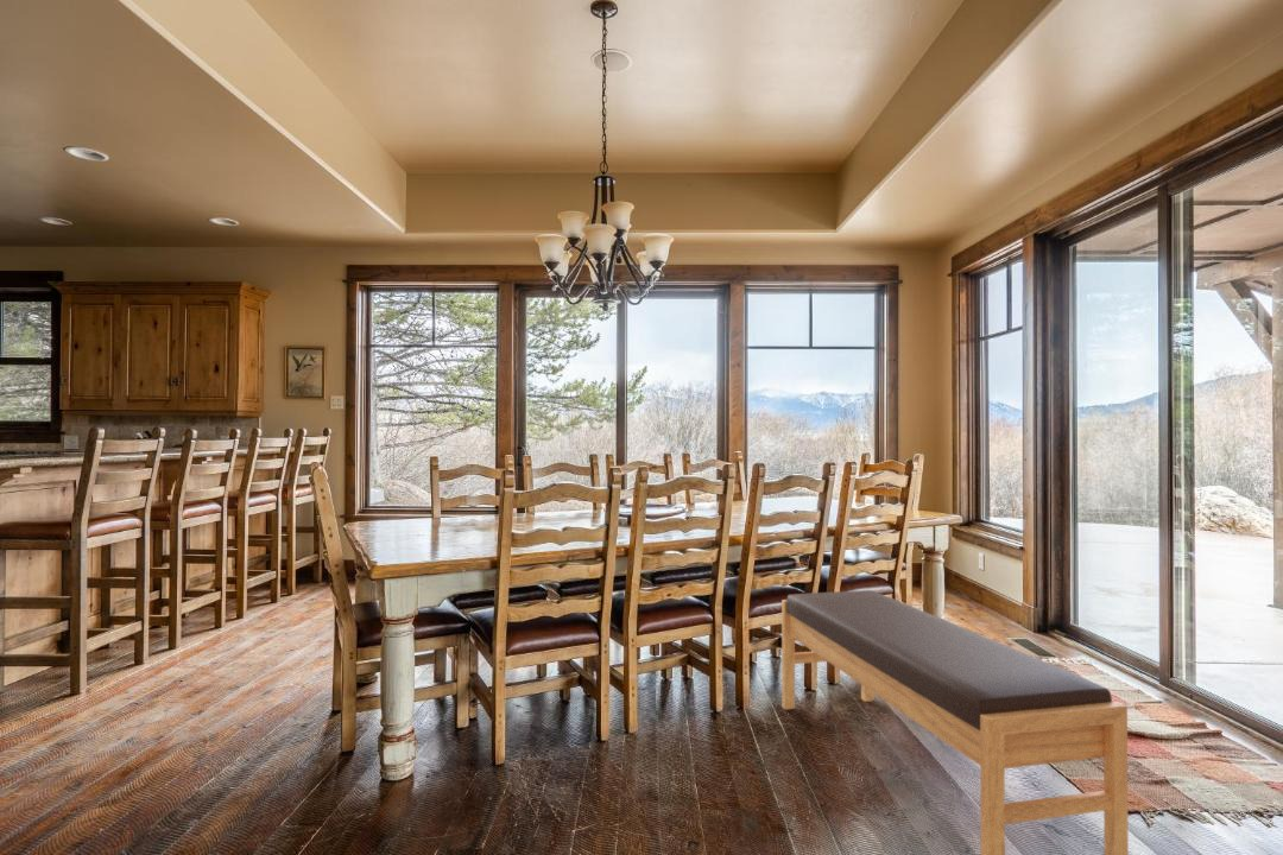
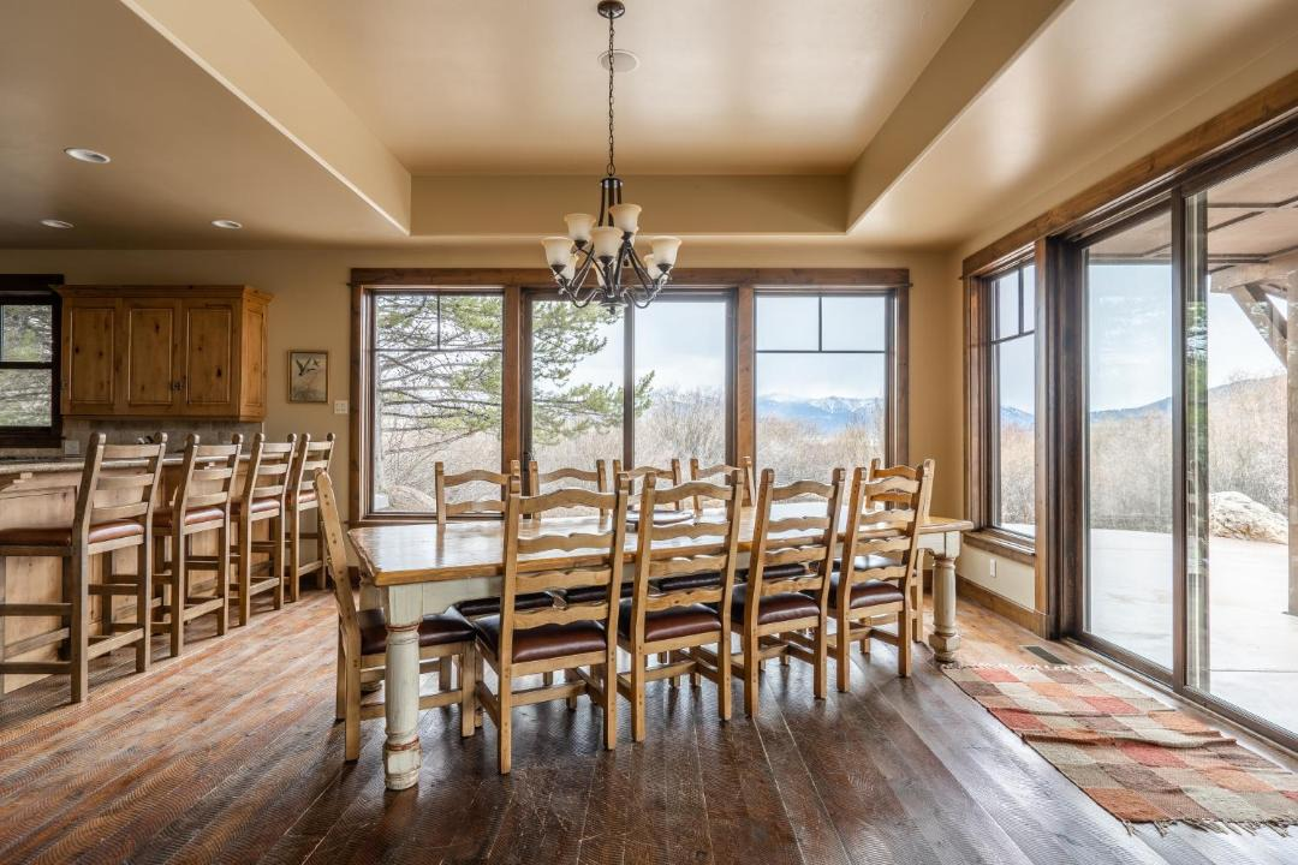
- bench (912, 701)
